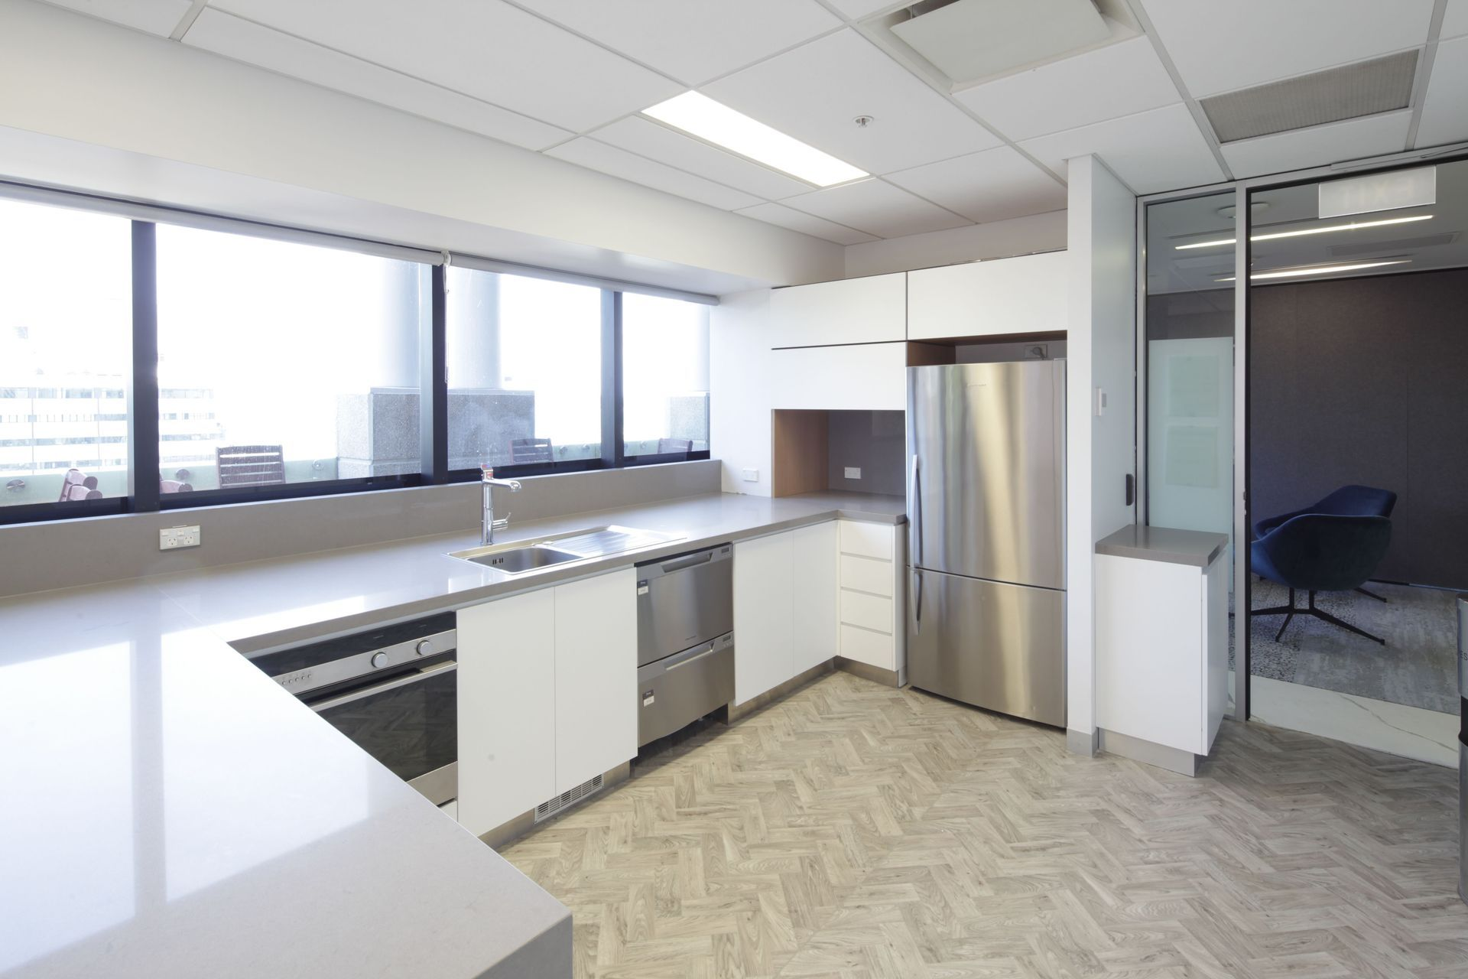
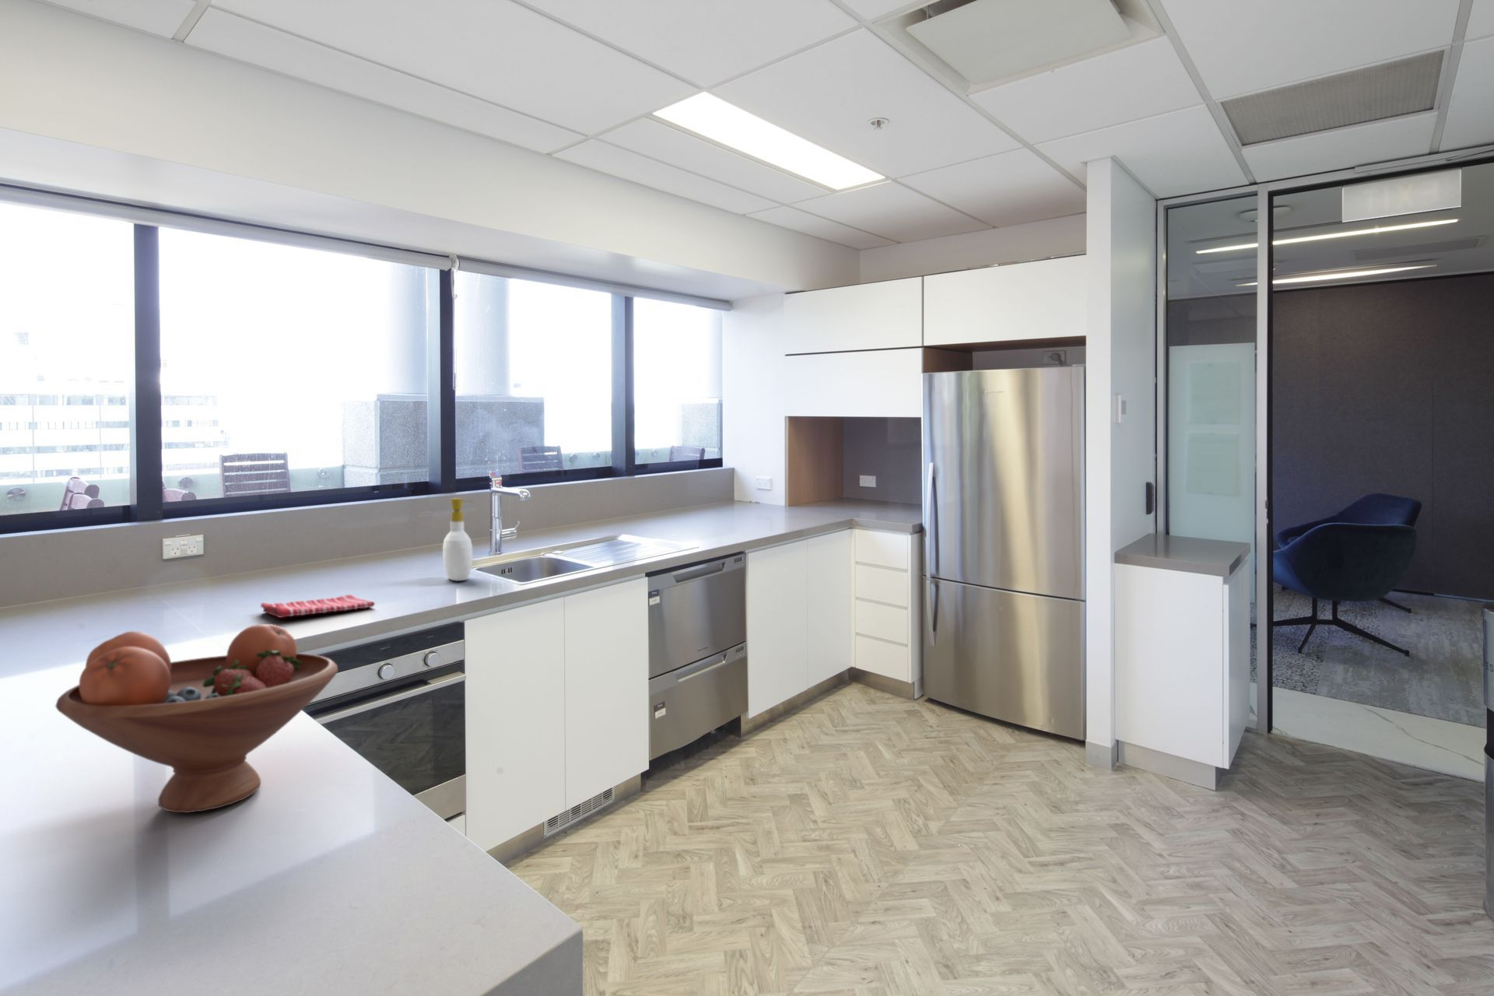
+ dish towel (318, 606)
+ fruit bowl (209, 714)
+ soap bottle (458, 538)
